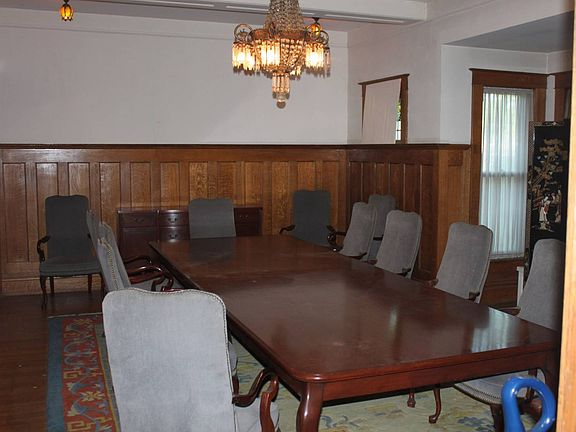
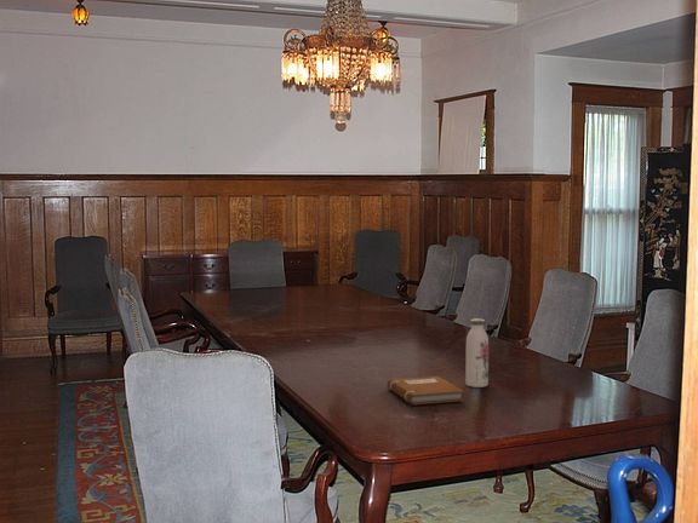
+ water bottle (476, 351)
+ notebook (423, 389)
